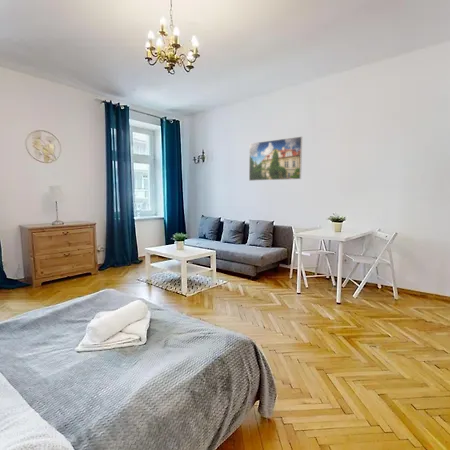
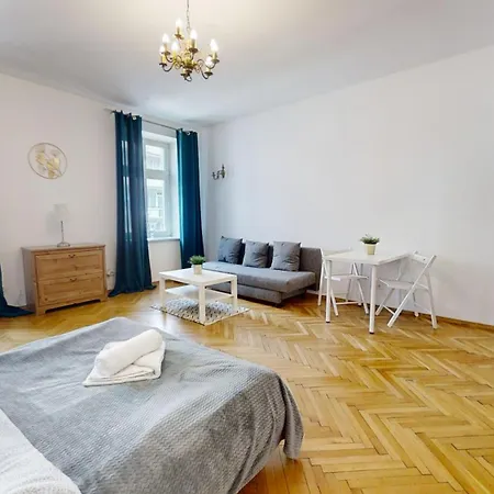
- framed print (273, 160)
